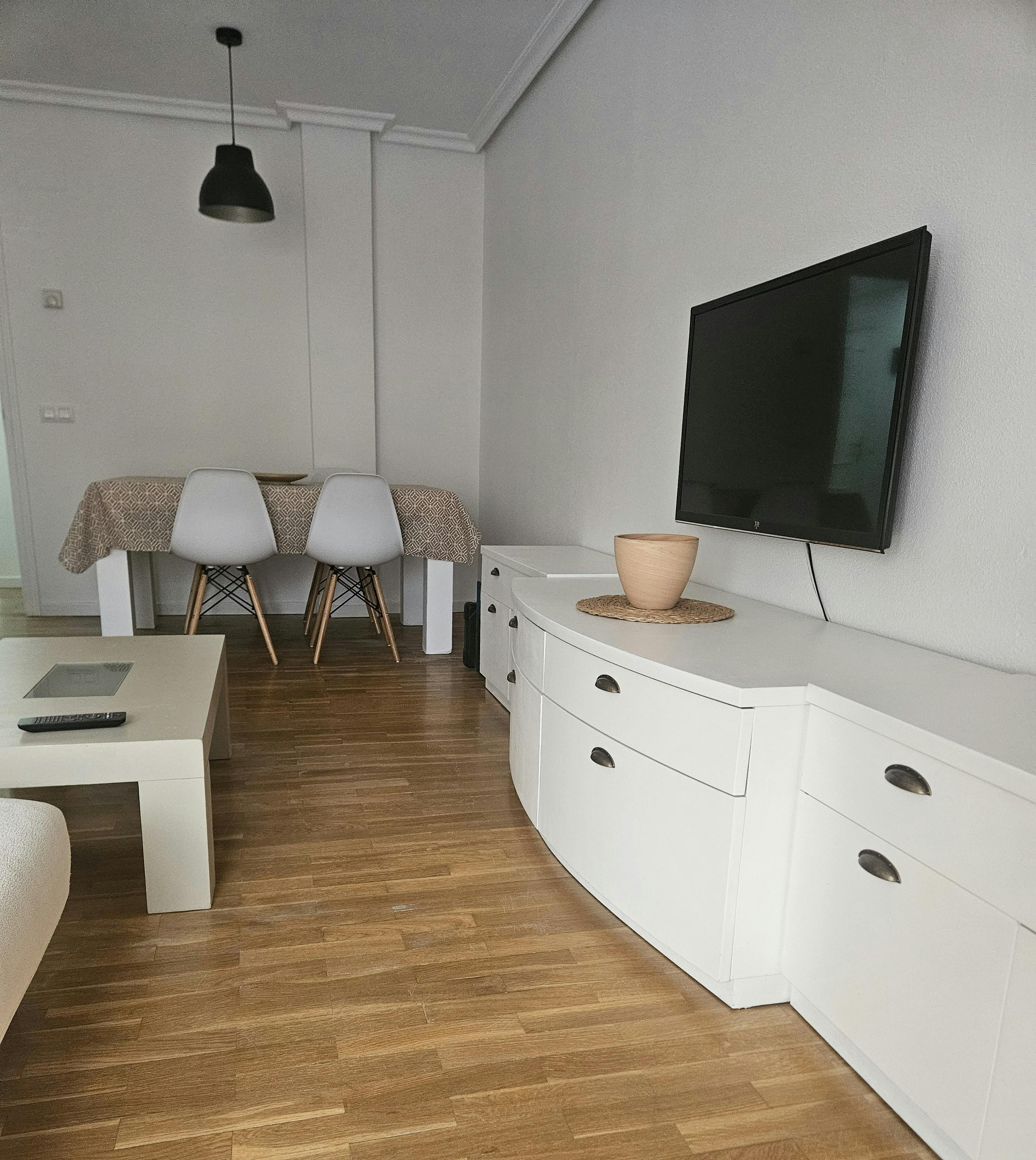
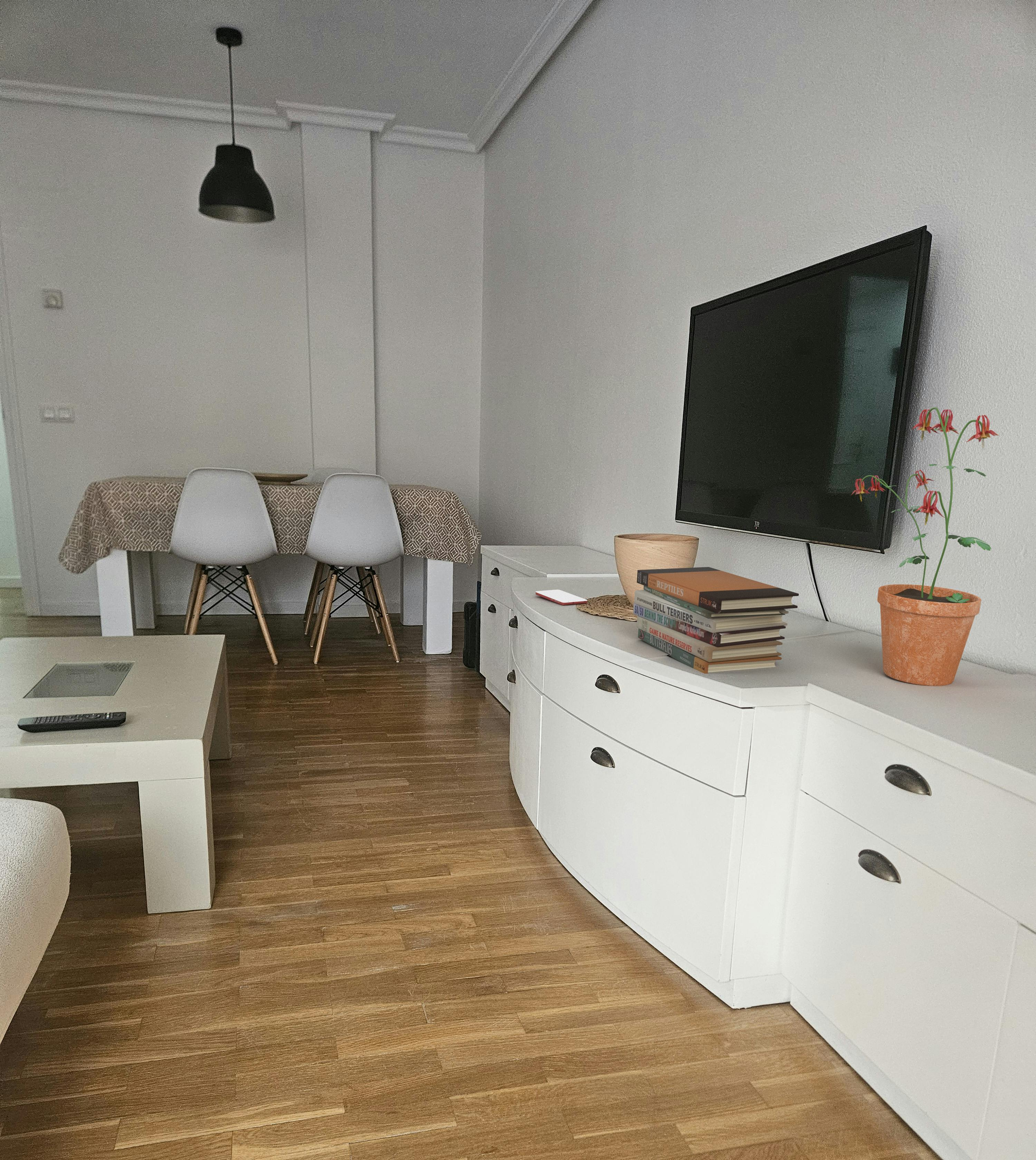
+ book stack (708, 617)
+ smartphone (560, 597)
+ potted plant (922, 545)
